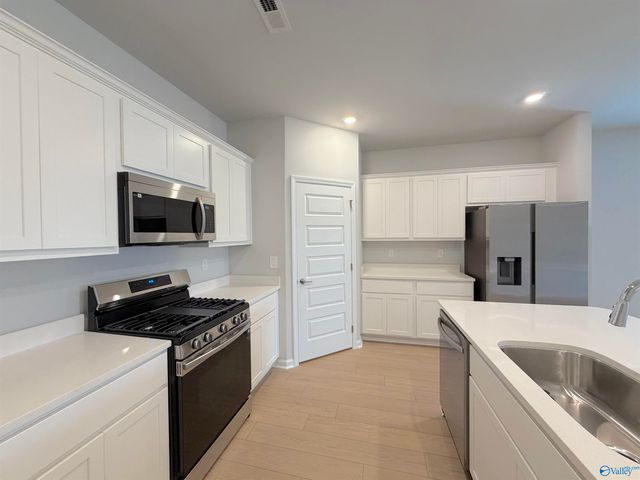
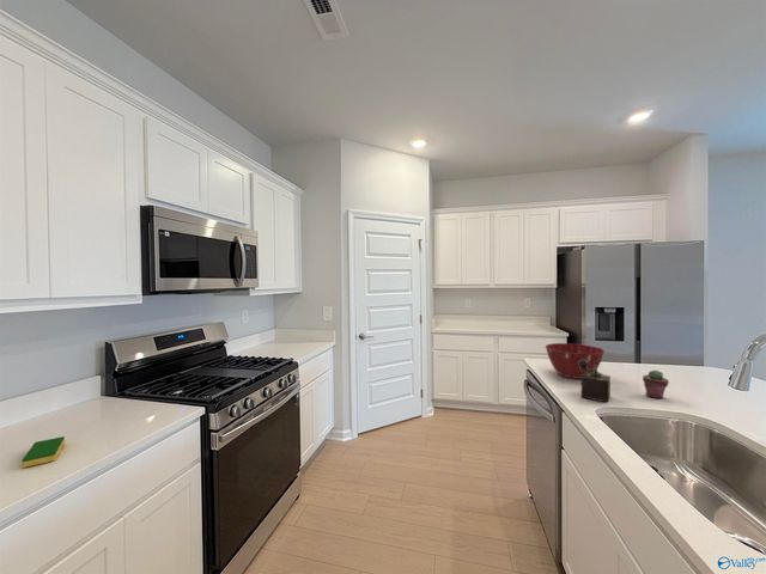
+ mixing bowl (573, 361)
+ potted succulent (655, 383)
+ pepper mill (594, 378)
+ dish sponge (44, 451)
